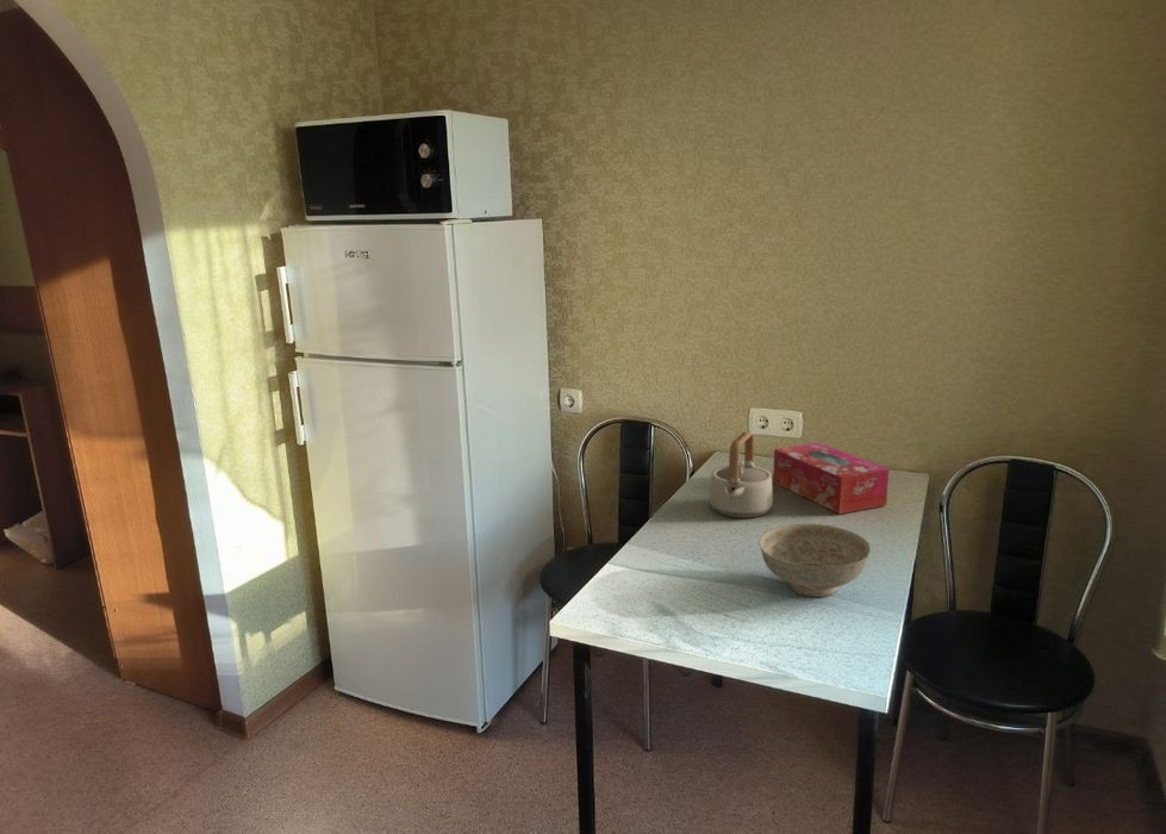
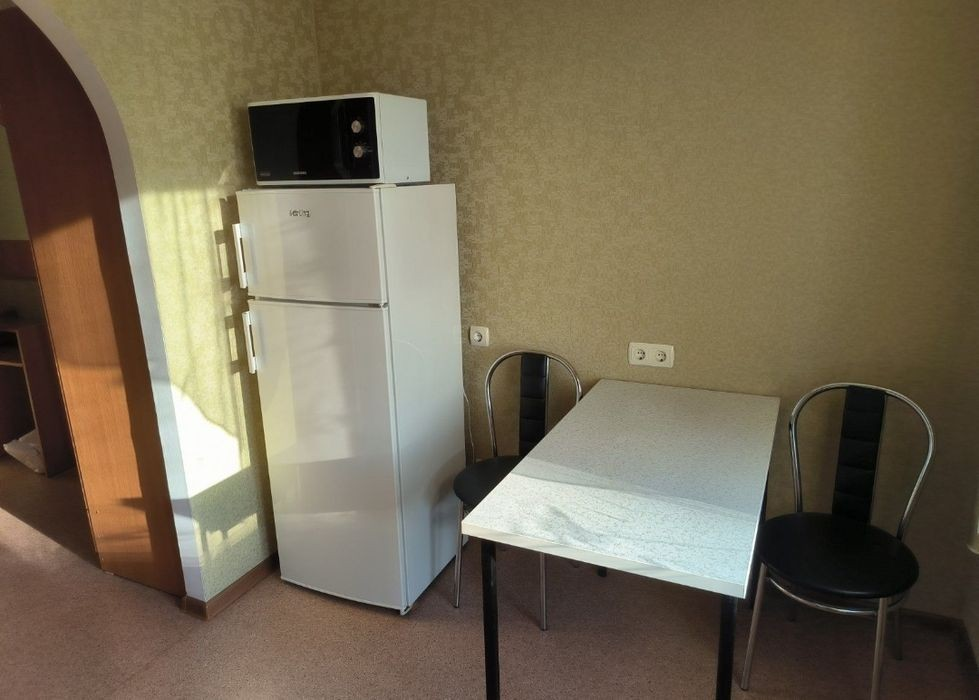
- tissue box (828, 475)
- teapot (740, 474)
- decorative bowl (812, 565)
